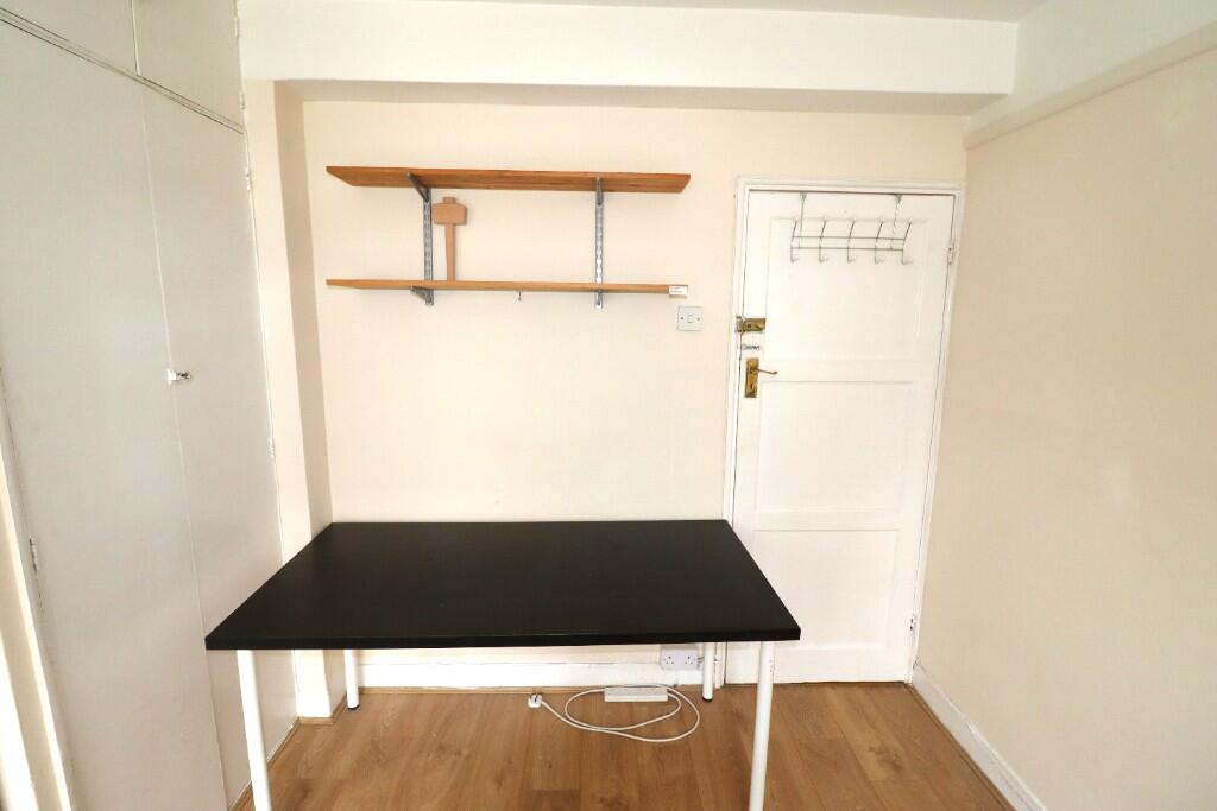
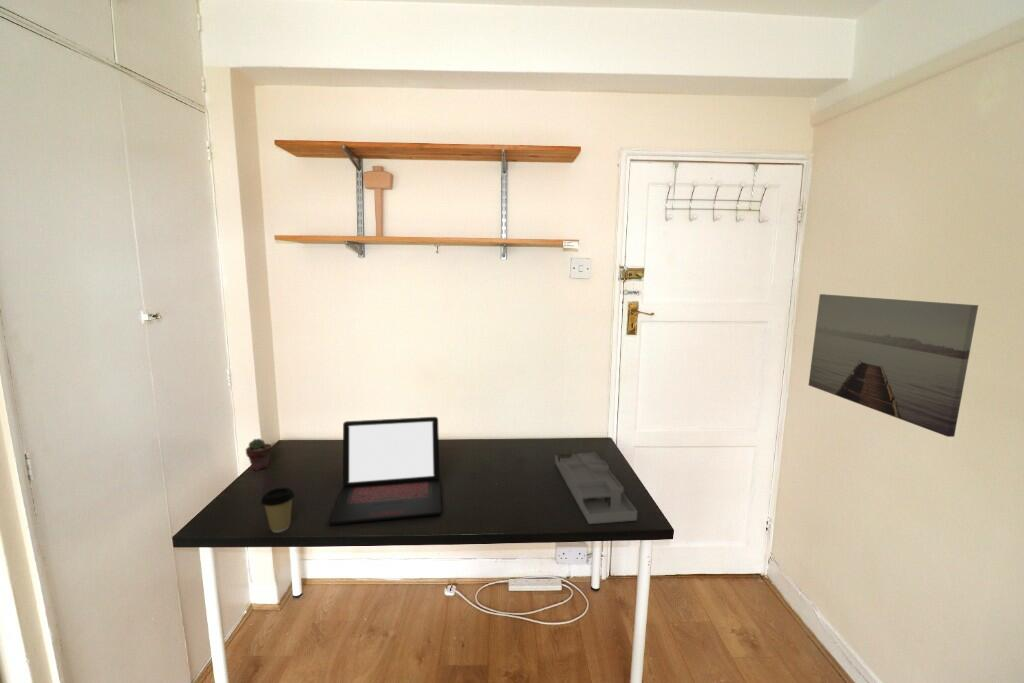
+ wall art (875, 353)
+ desk organizer (591, 477)
+ laptop (389, 465)
+ coffee cup (279, 510)
+ potted succulent (259, 452)
